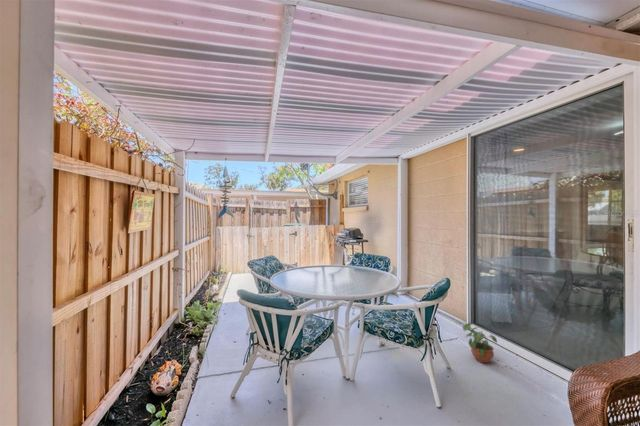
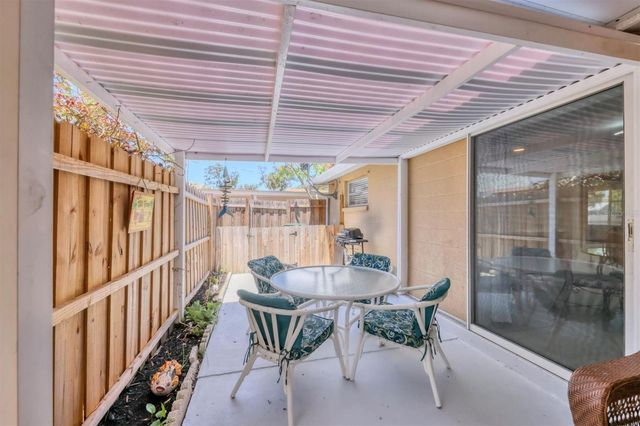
- potted plant (477, 341)
